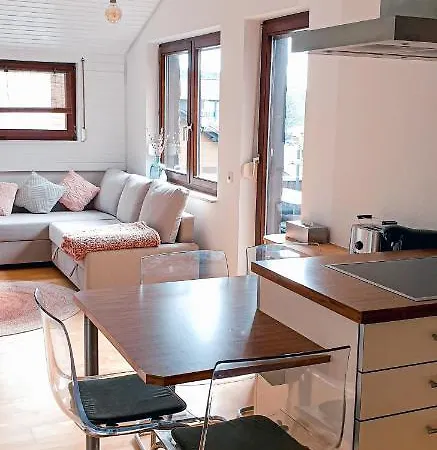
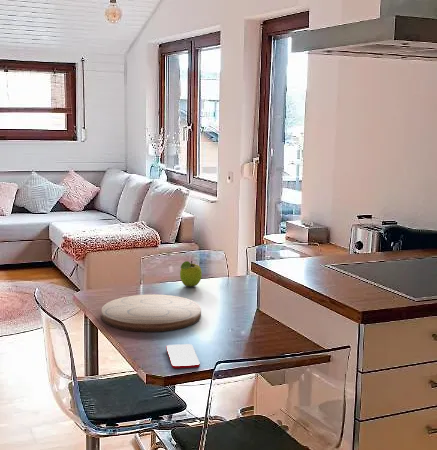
+ fruit (189, 273)
+ cutting board (151, 311)
+ smartphone (182, 355)
